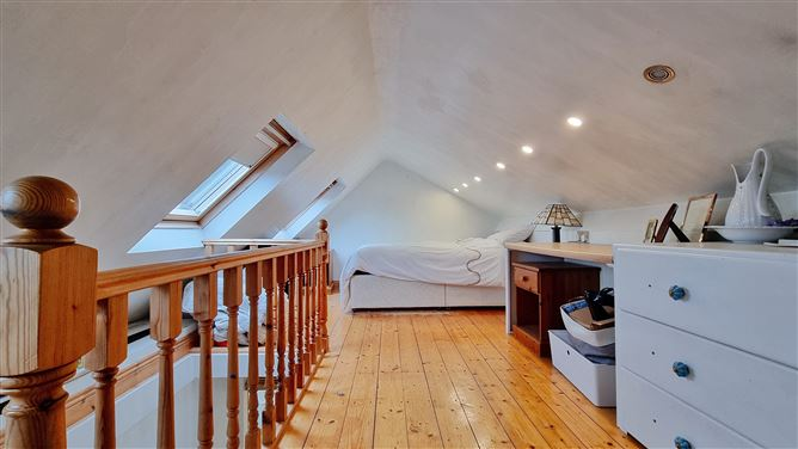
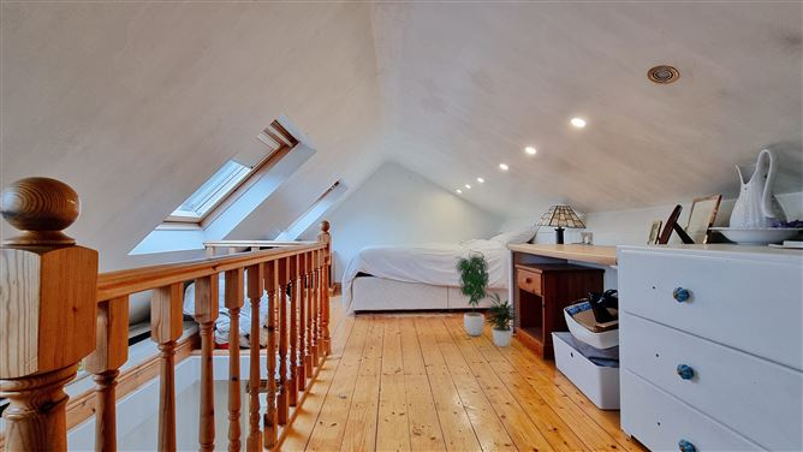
+ potted plant (484, 295)
